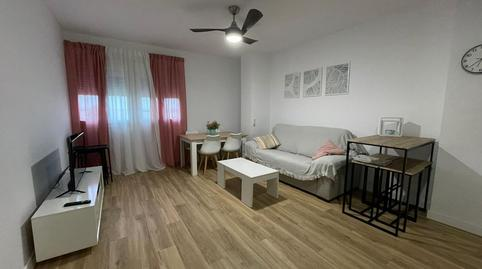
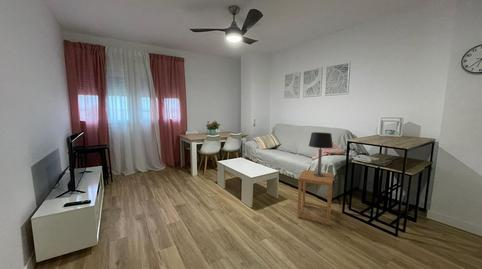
+ table lamp (320, 154)
+ side table (312, 203)
